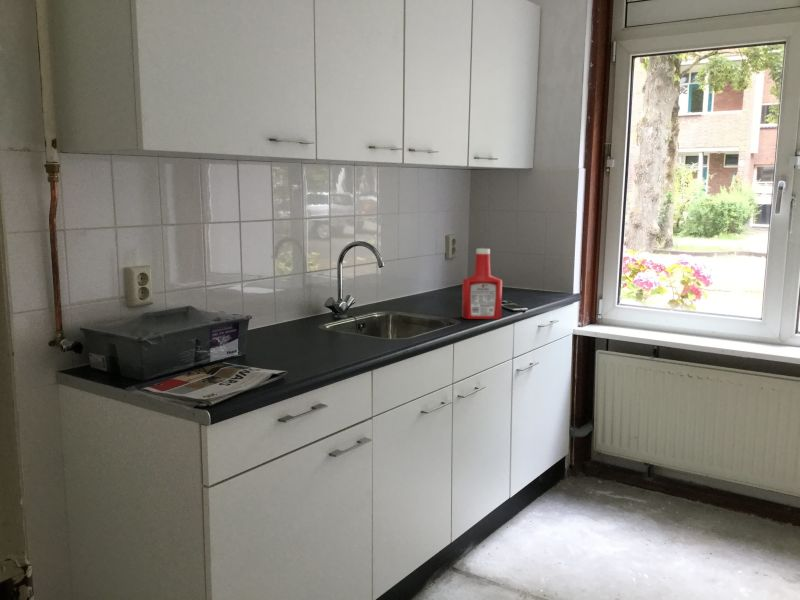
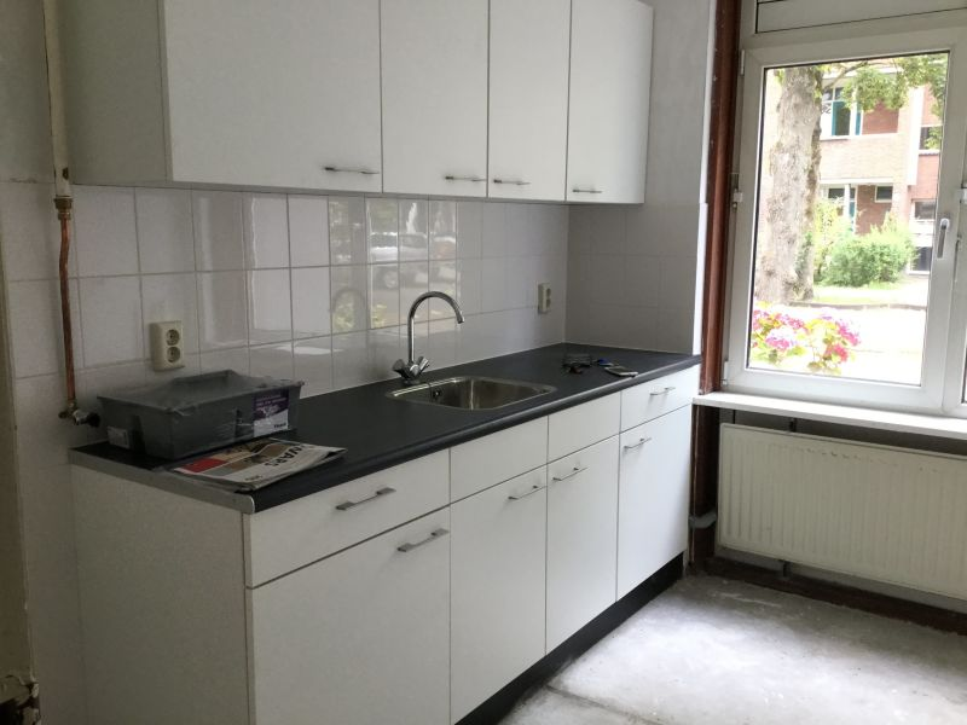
- soap bottle (482, 283)
